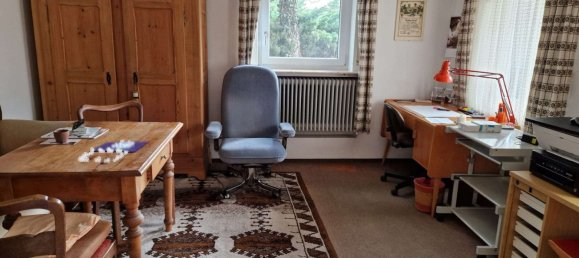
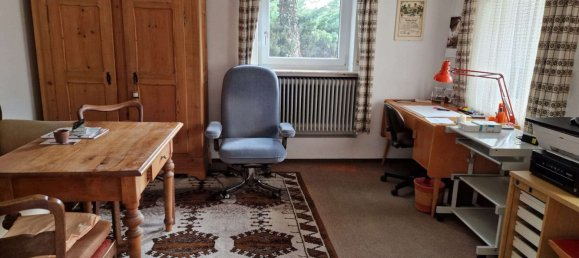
- board game (113, 146)
